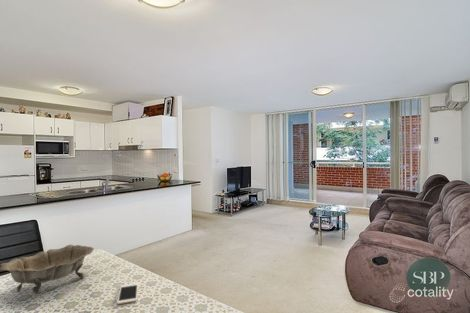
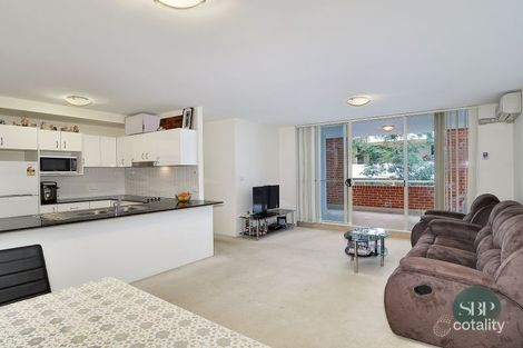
- cell phone (128, 292)
- decorative bowl (51, 269)
